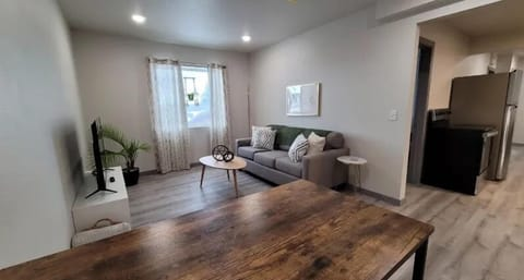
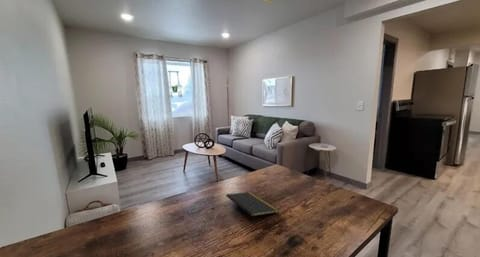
+ notepad (251, 202)
